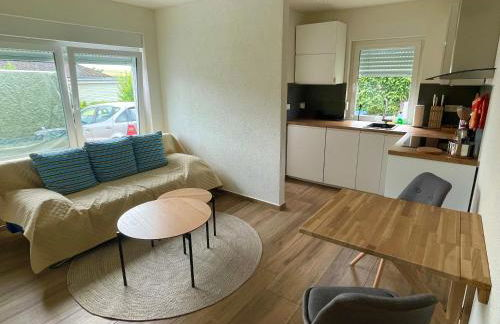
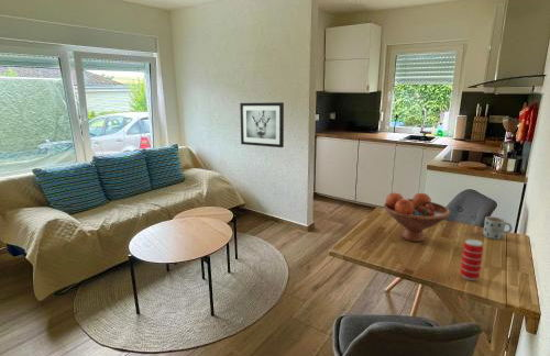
+ mug (497, 227)
+ fruit bowl (415, 216)
+ beverage can (471, 259)
+ wall art (261, 124)
